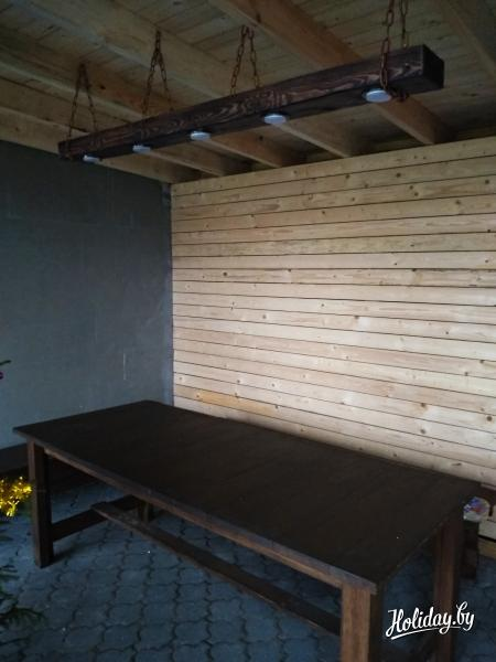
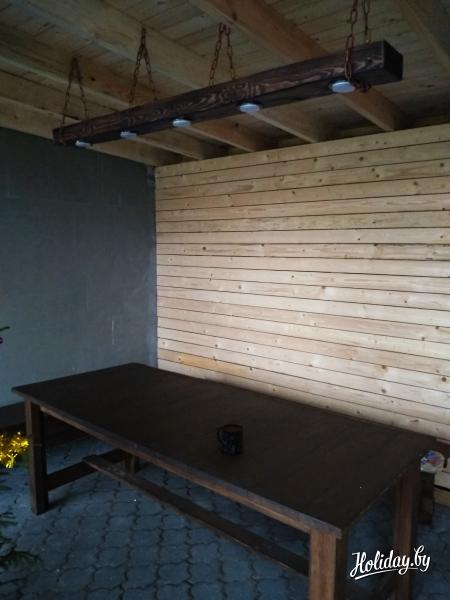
+ mug (228, 437)
